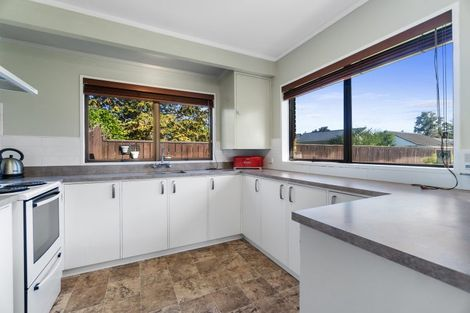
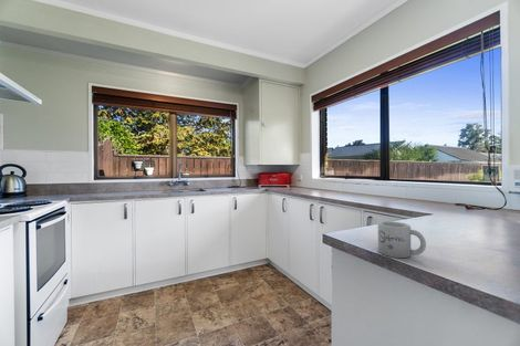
+ mug (401, 239)
